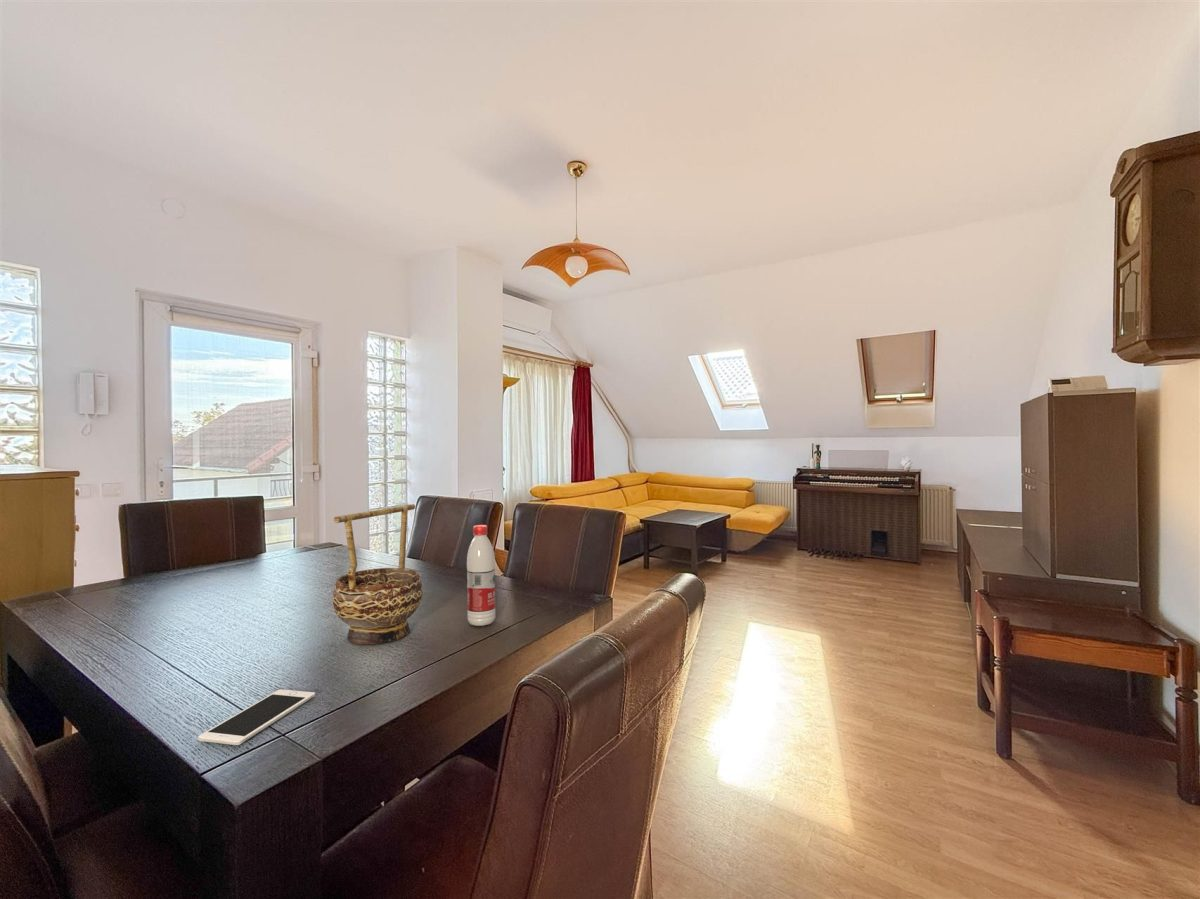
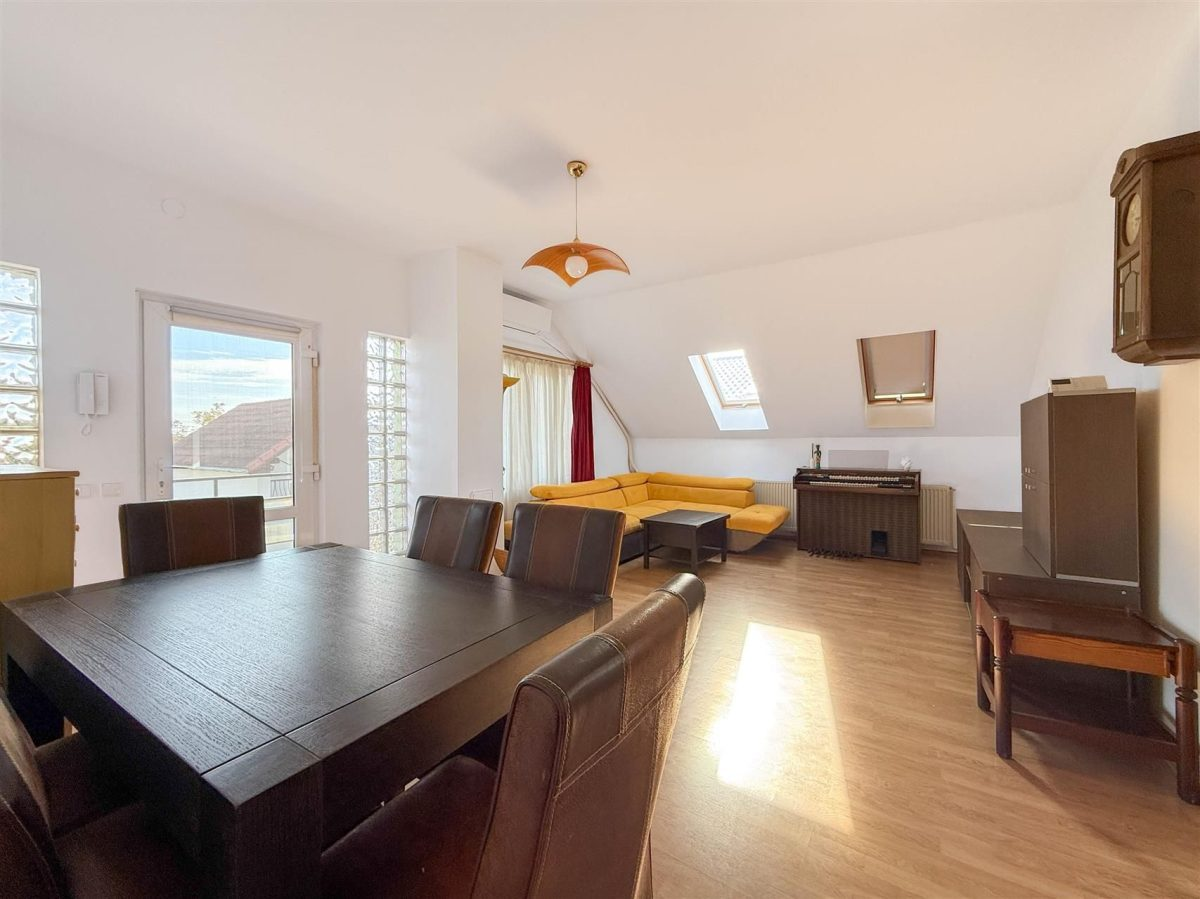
- water bottle (481, 573)
- cell phone (261, 714)
- decorative bowl (379, 571)
